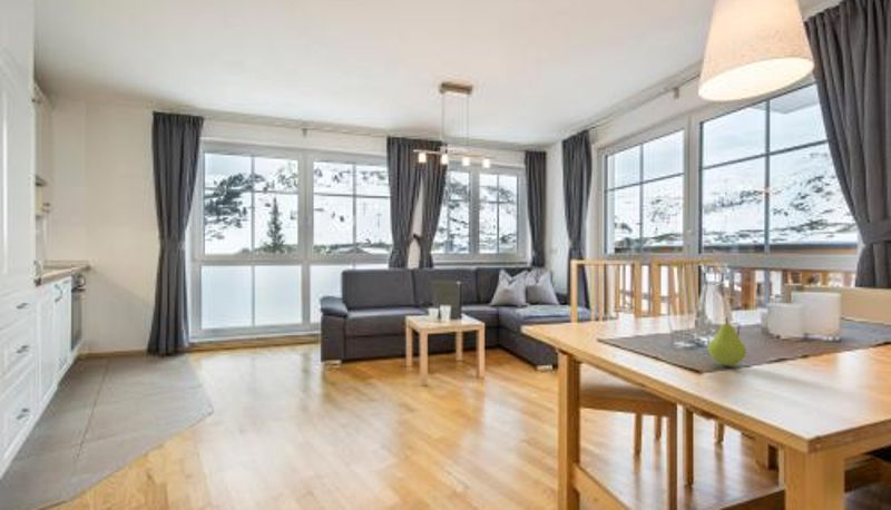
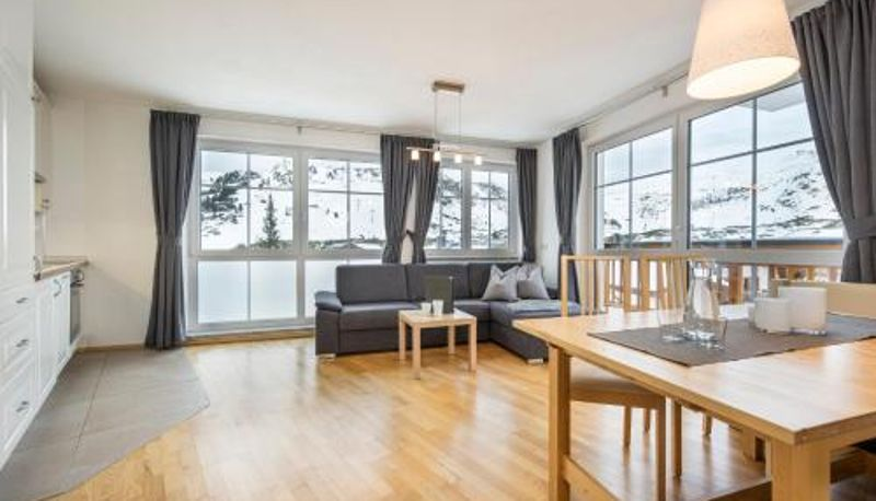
- fruit (726, 341)
